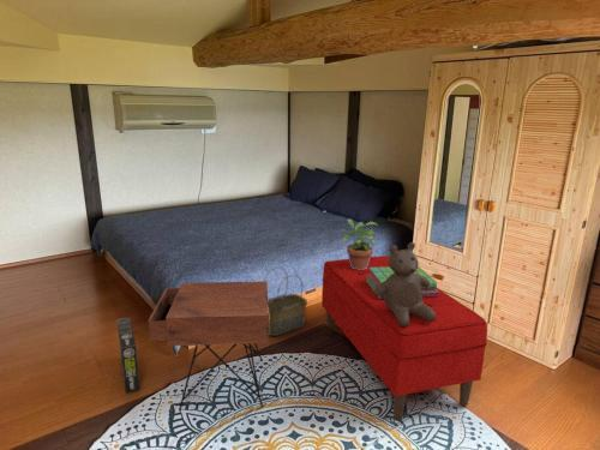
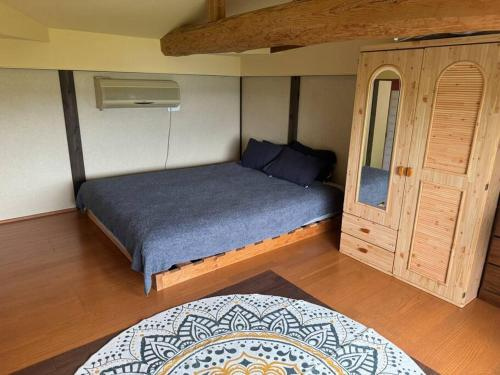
- nightstand (215, 342)
- bench (389, 323)
- potted plant (355, 242)
- teddy bear (410, 282)
- basket (283, 299)
- stack of books (392, 272)
- box (127, 353)
